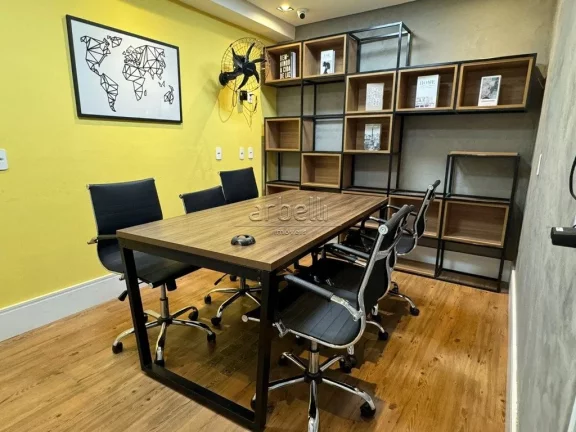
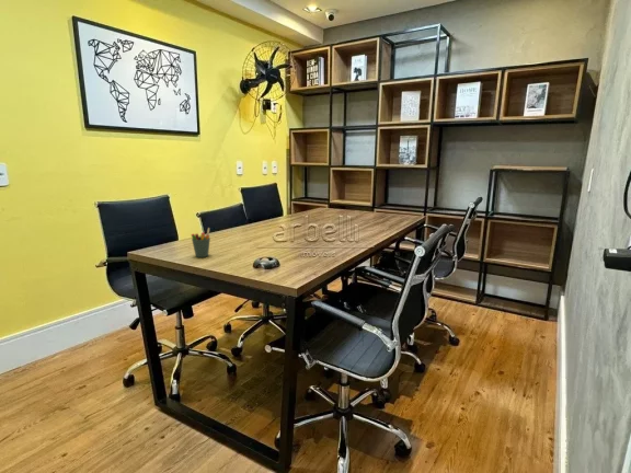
+ pen holder (200, 242)
